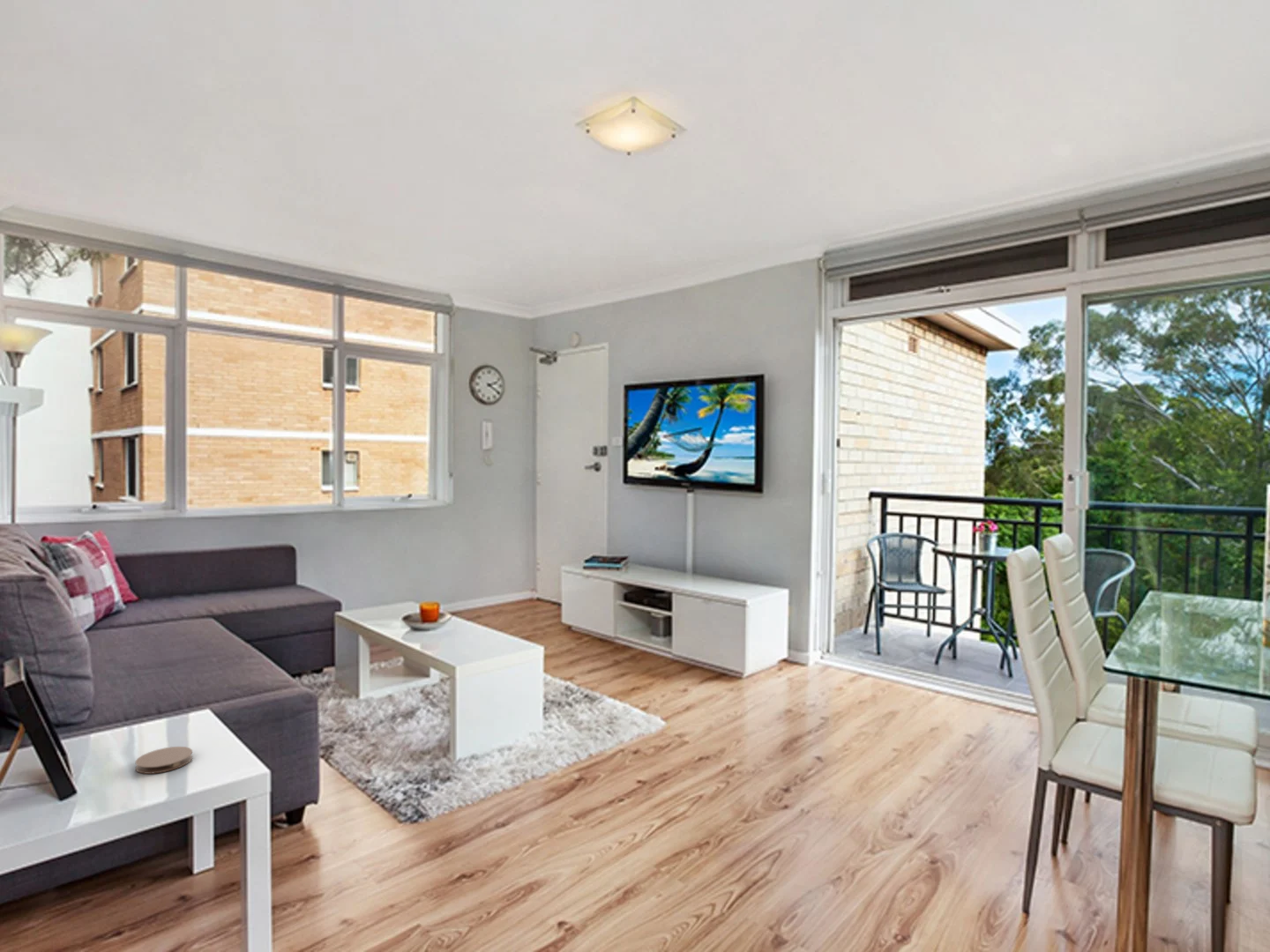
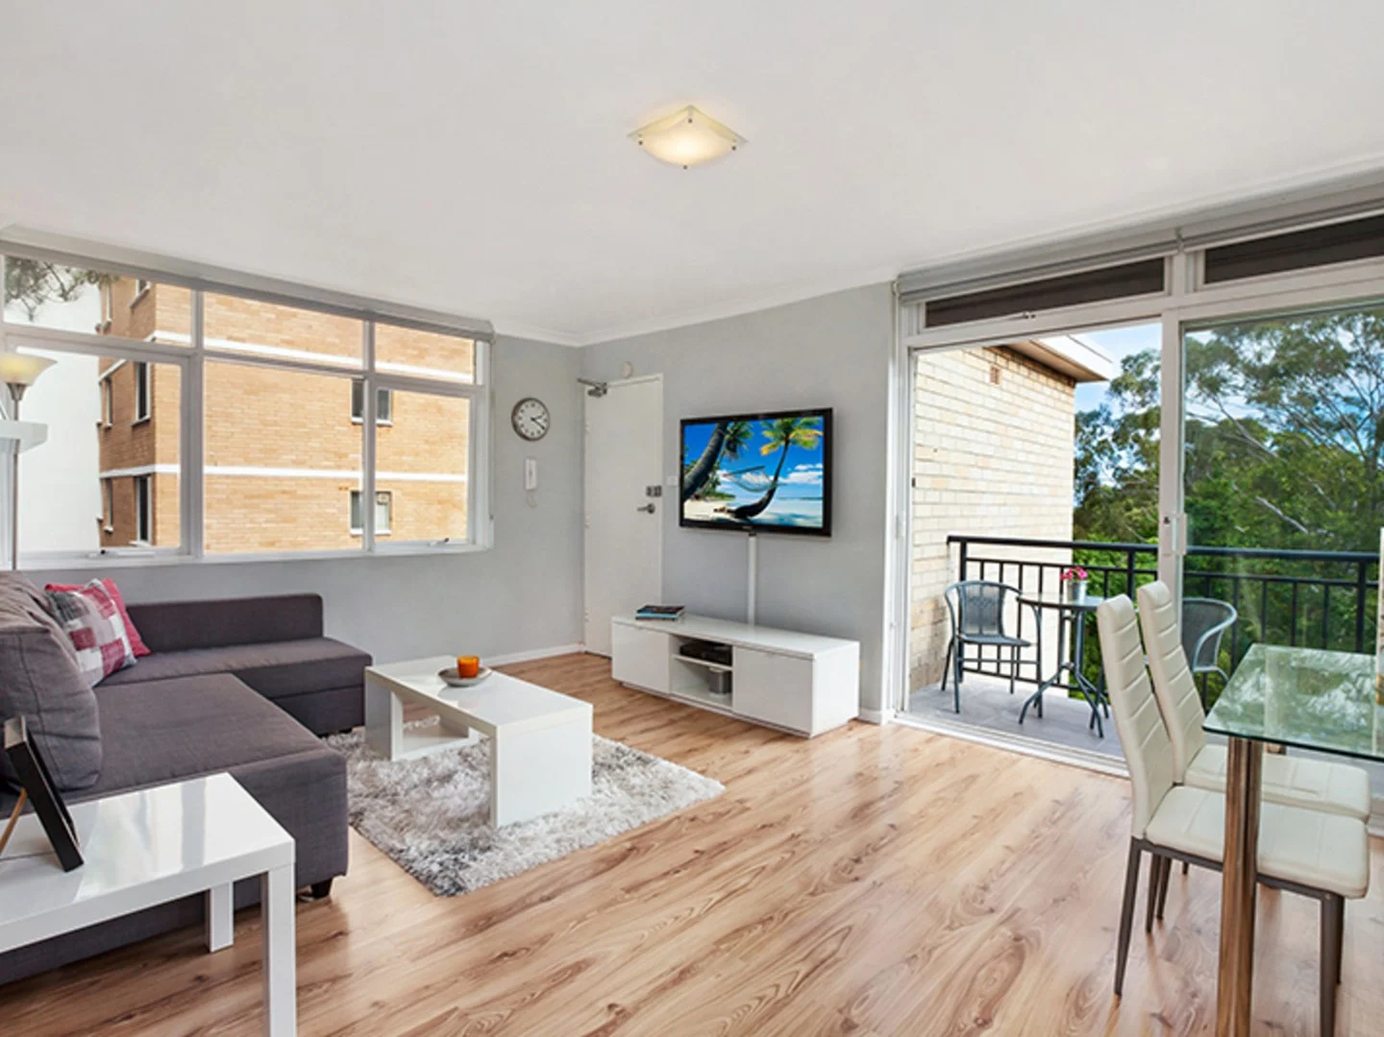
- coaster (164, 759)
